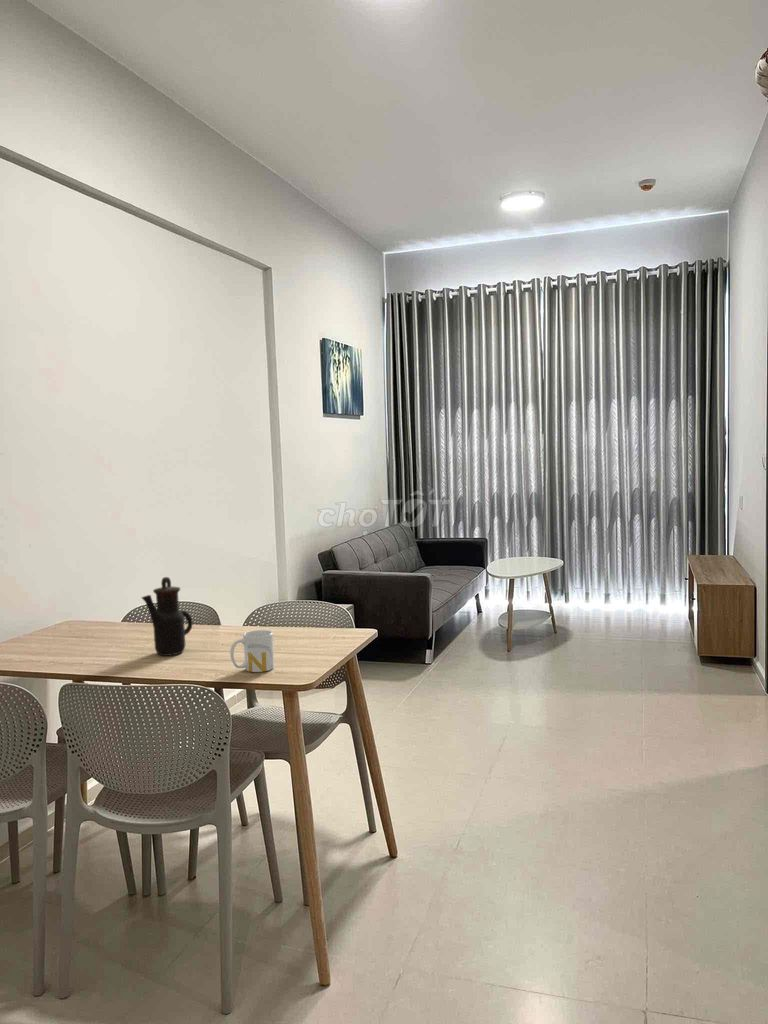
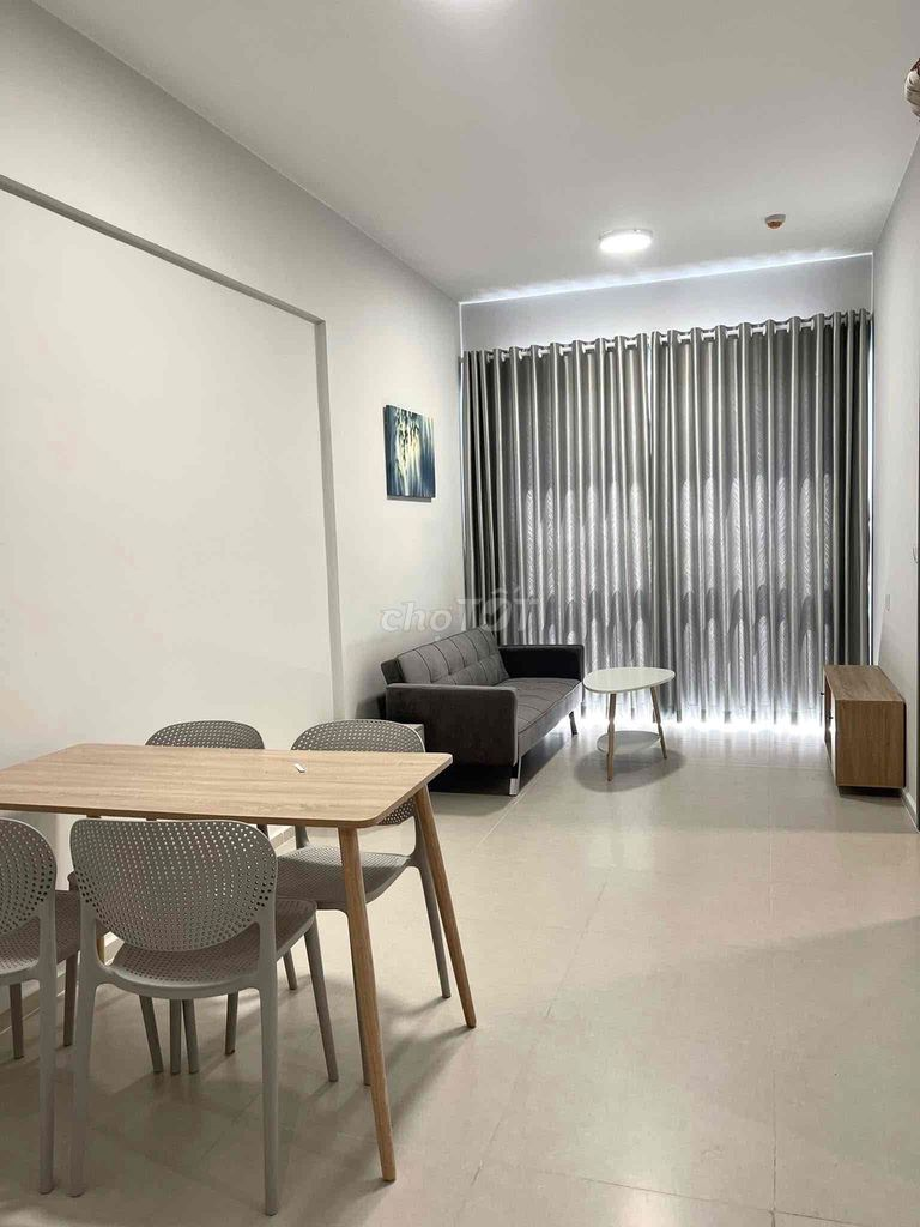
- mug (254, 652)
- teapot (168, 614)
